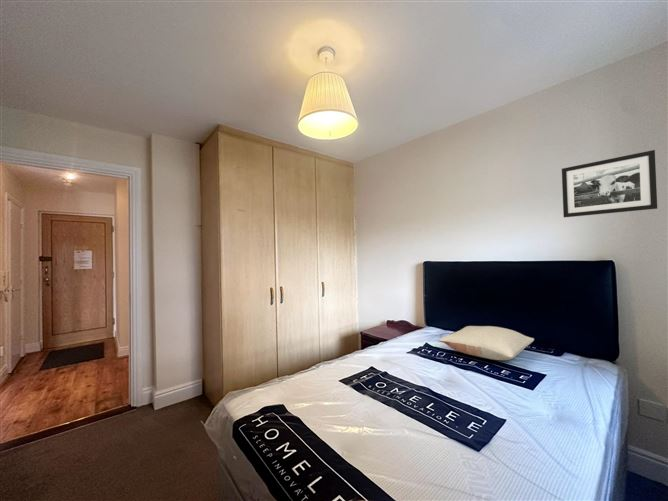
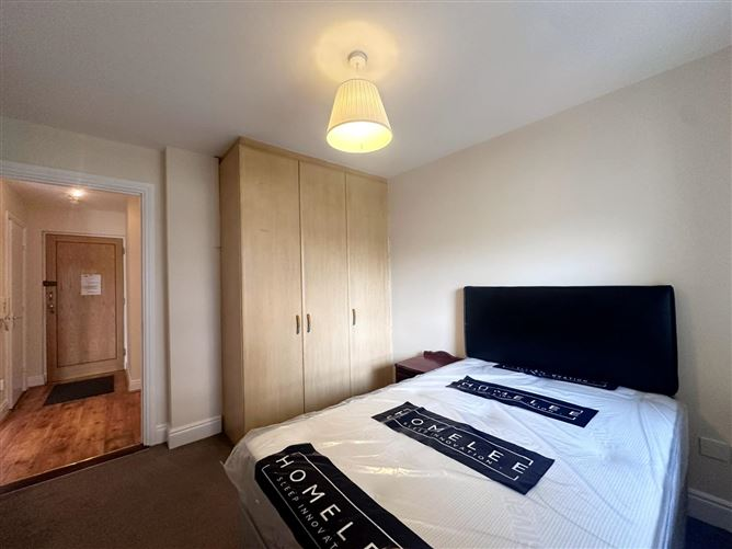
- pillow (485, 340)
- picture frame (605, 186)
